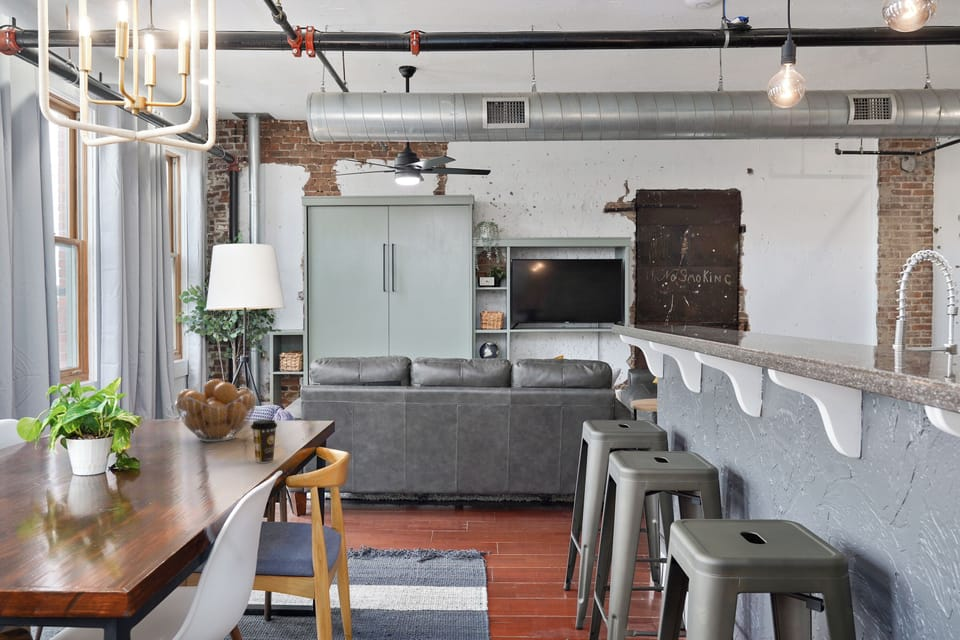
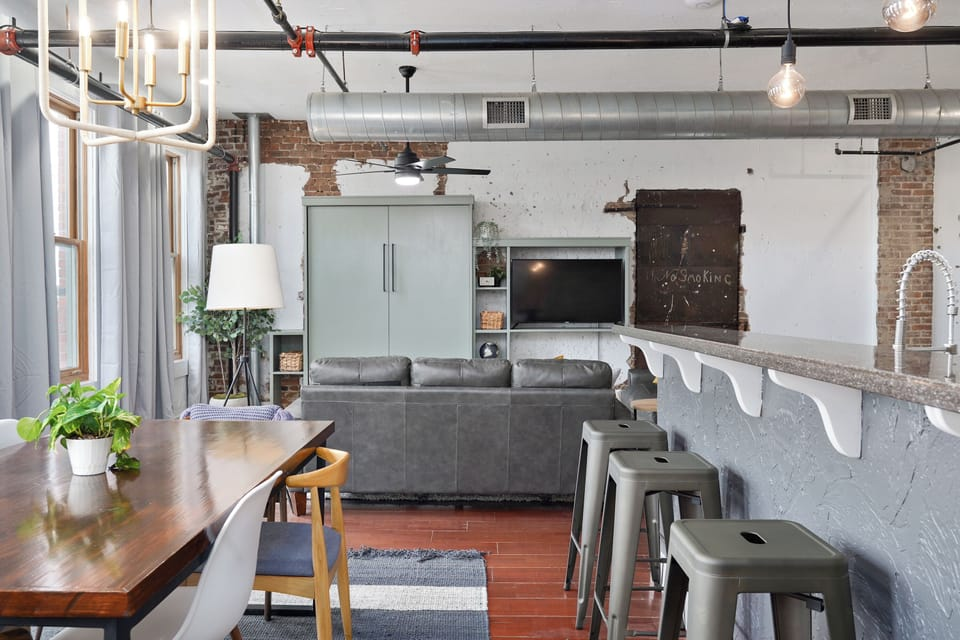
- coffee cup (264, 441)
- fruit basket (217, 409)
